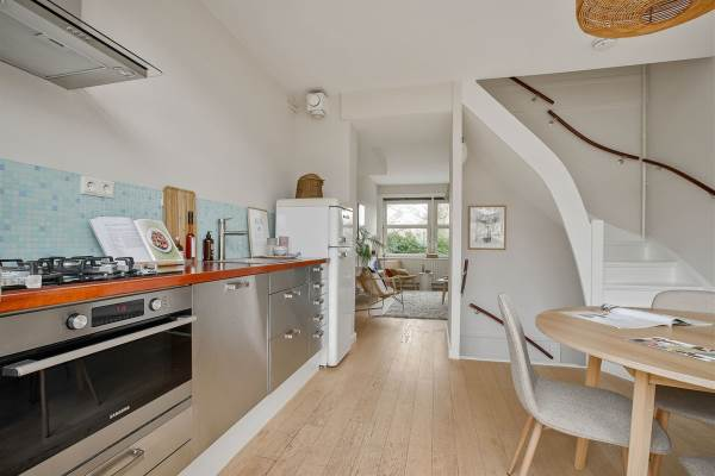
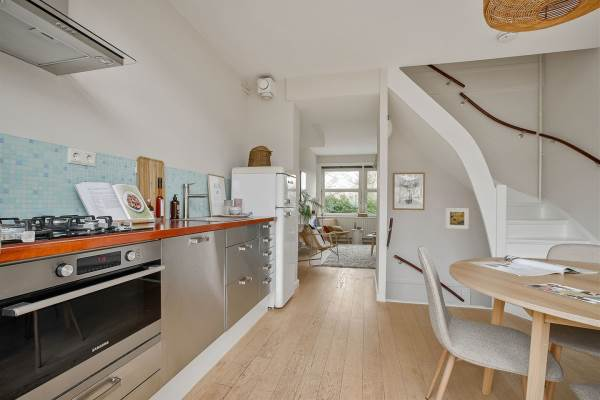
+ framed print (457, 218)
